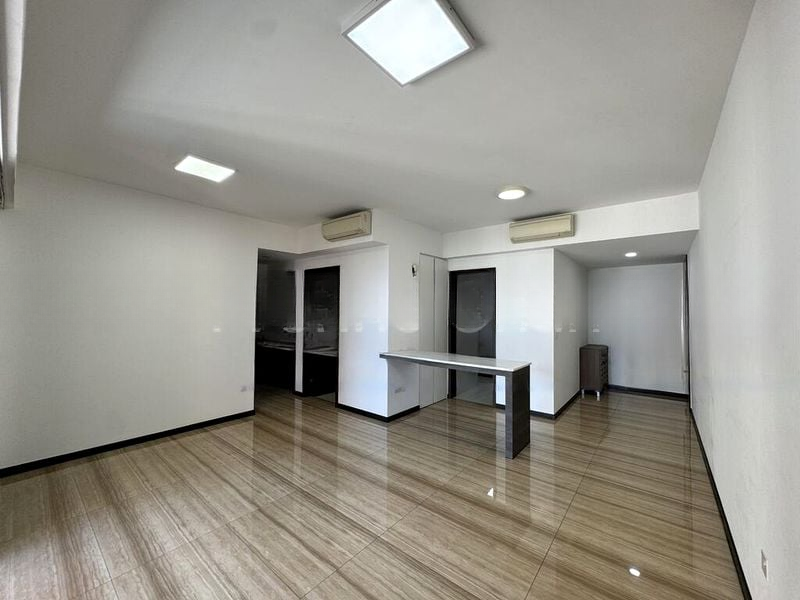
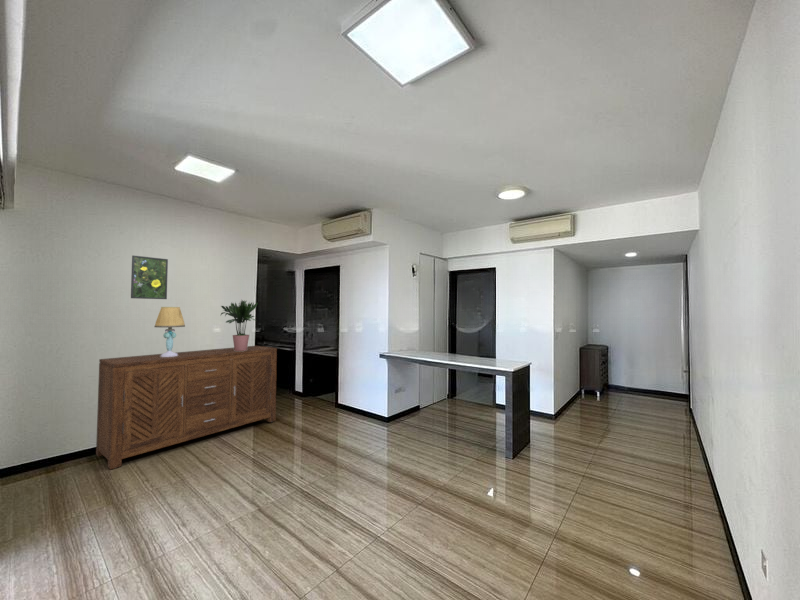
+ sideboard (199, 394)
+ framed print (149, 278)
+ table lamp (169, 331)
+ potted plant (236, 324)
